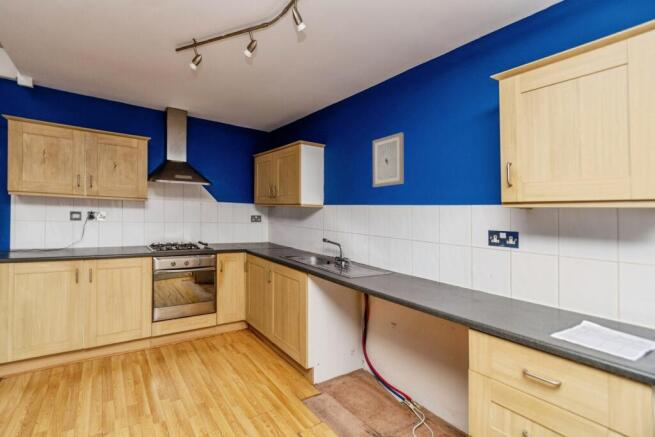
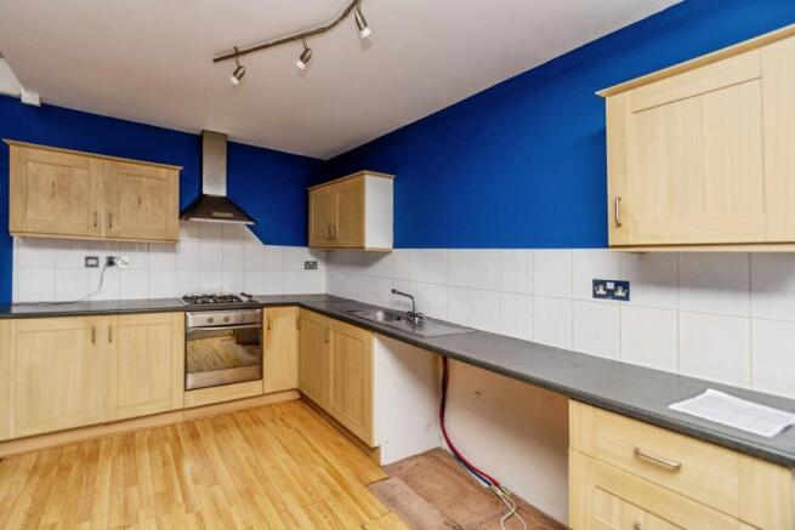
- wall art (387, 161)
